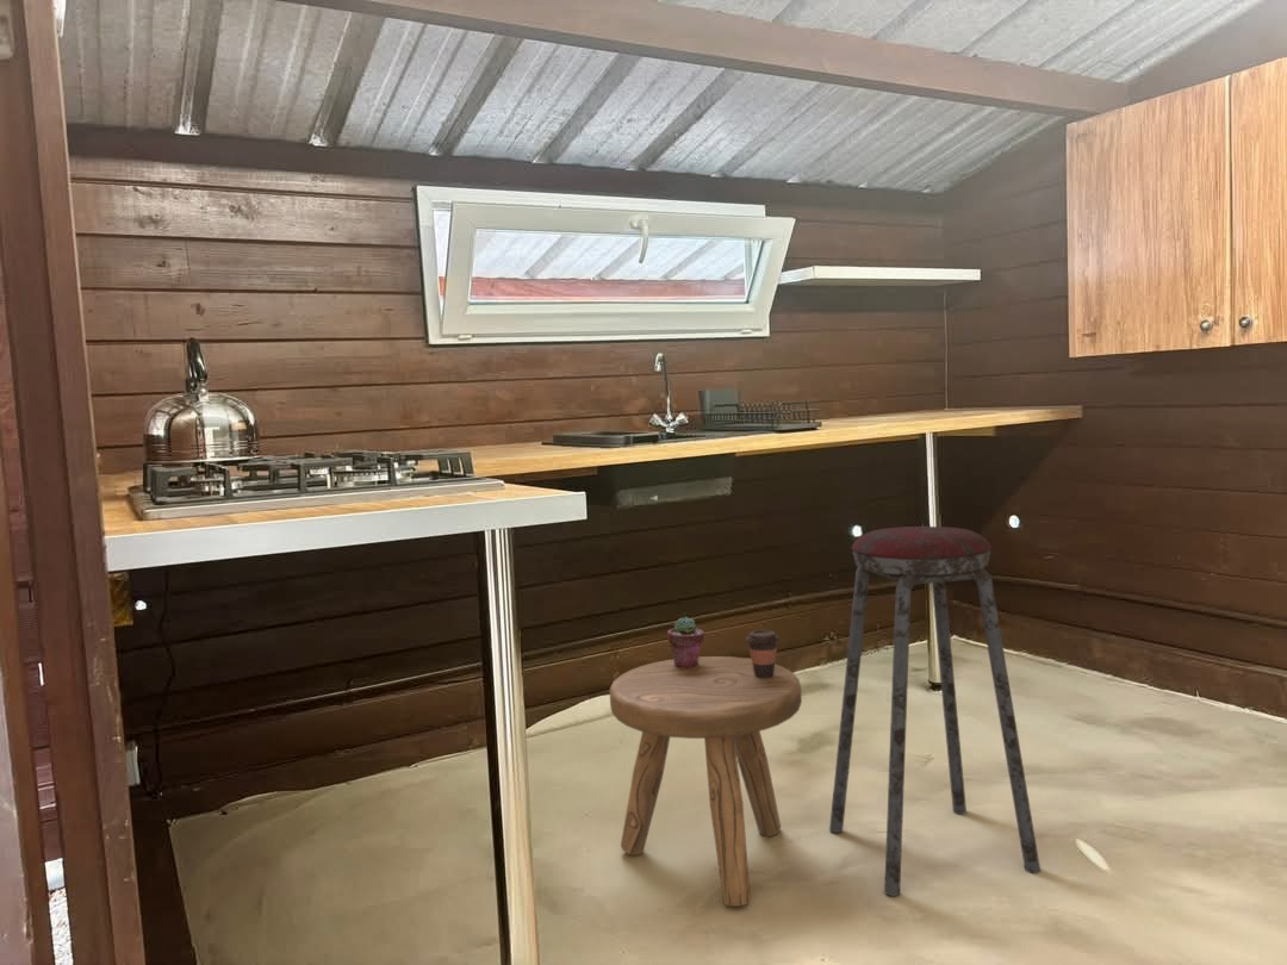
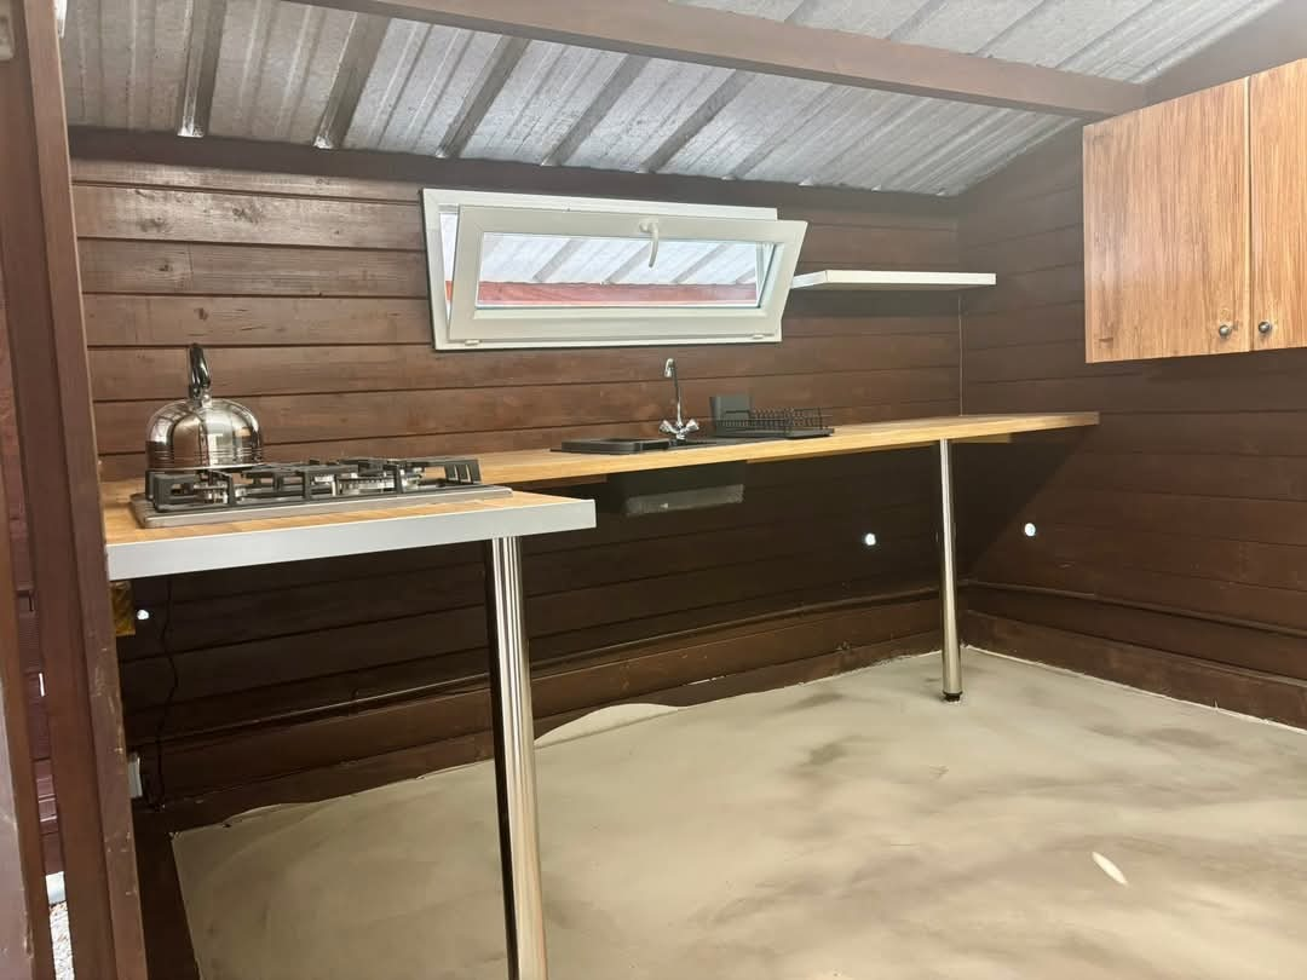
- stool (708, 772)
- coffee cup (763, 653)
- potted succulent (685, 640)
- music stool (941, 691)
